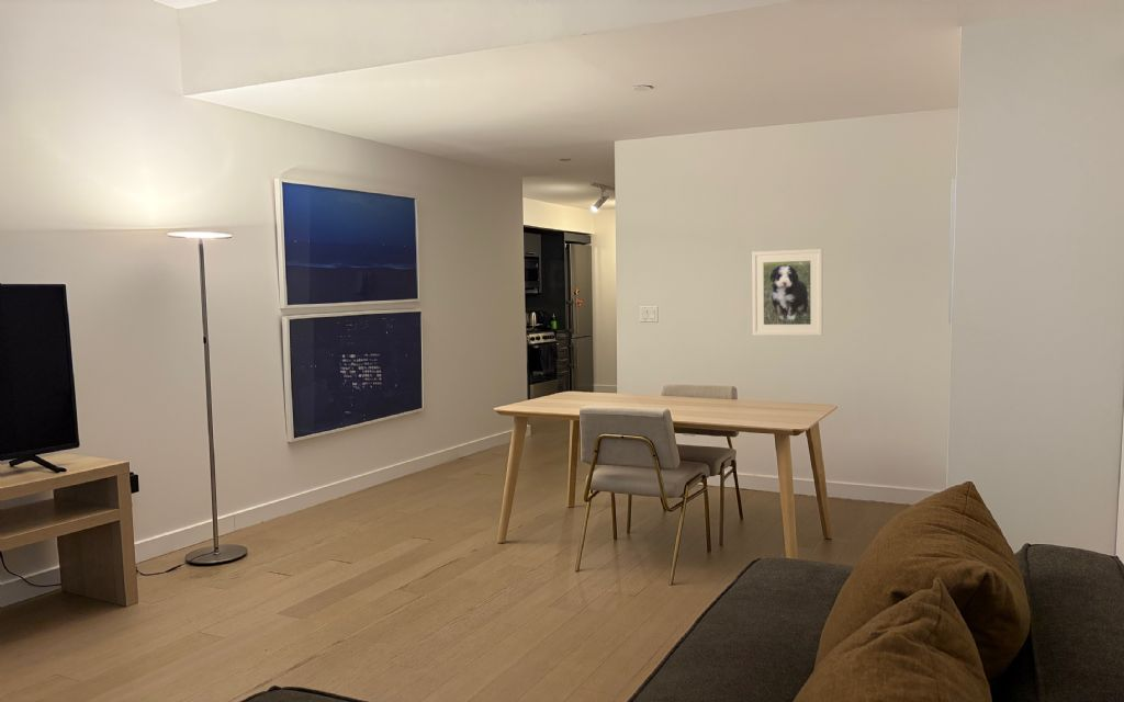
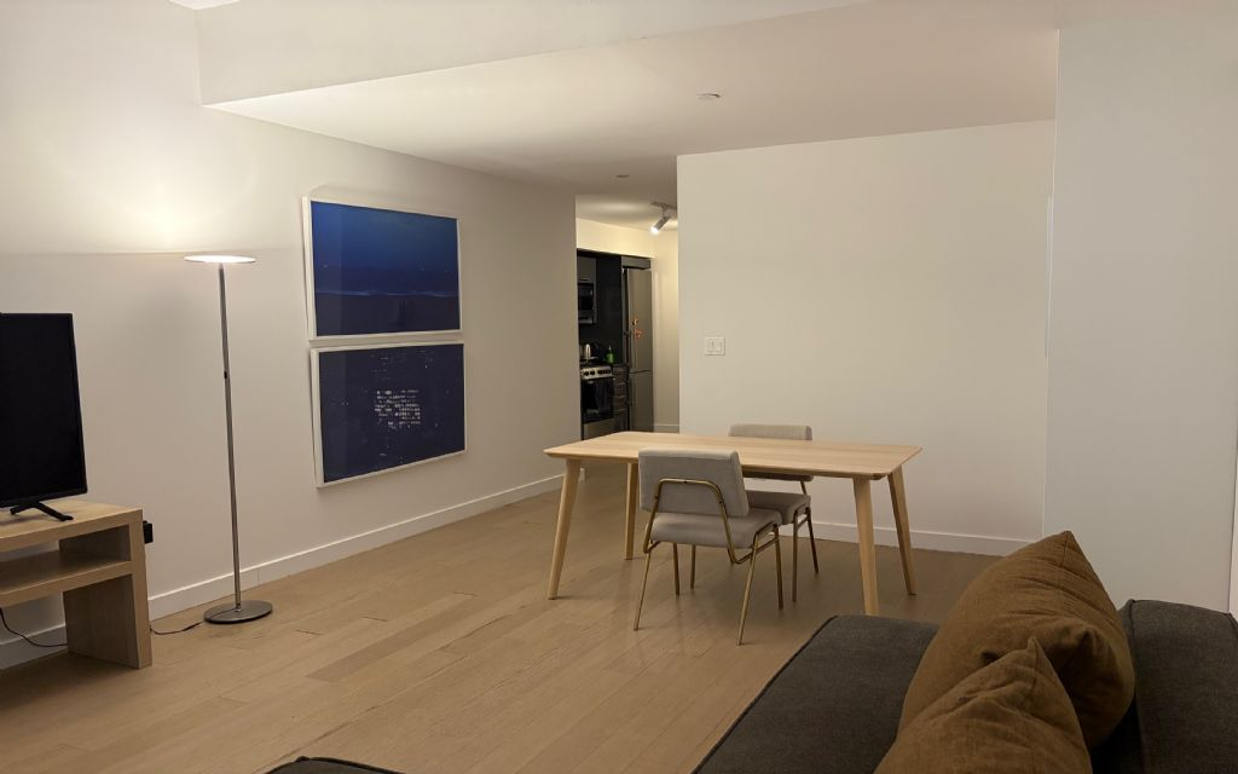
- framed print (786, 293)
